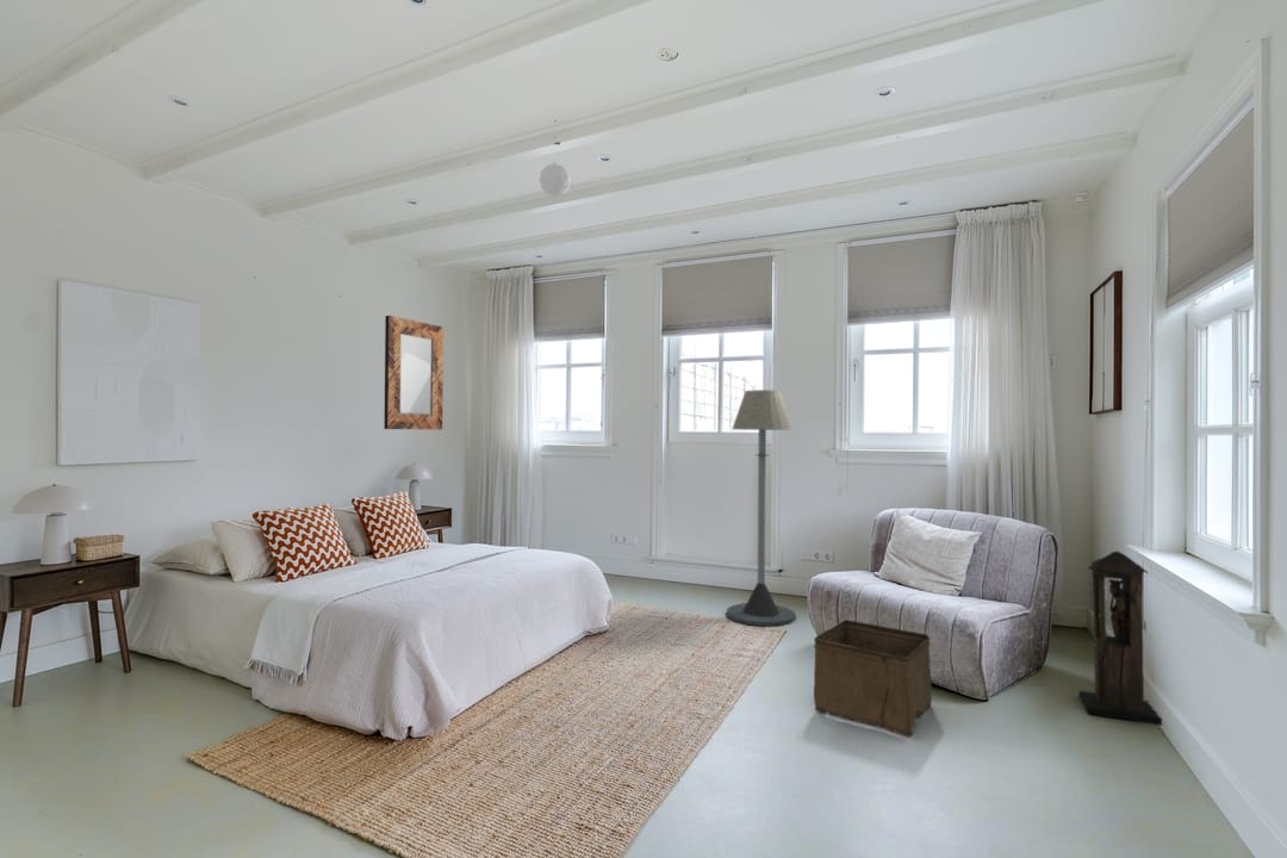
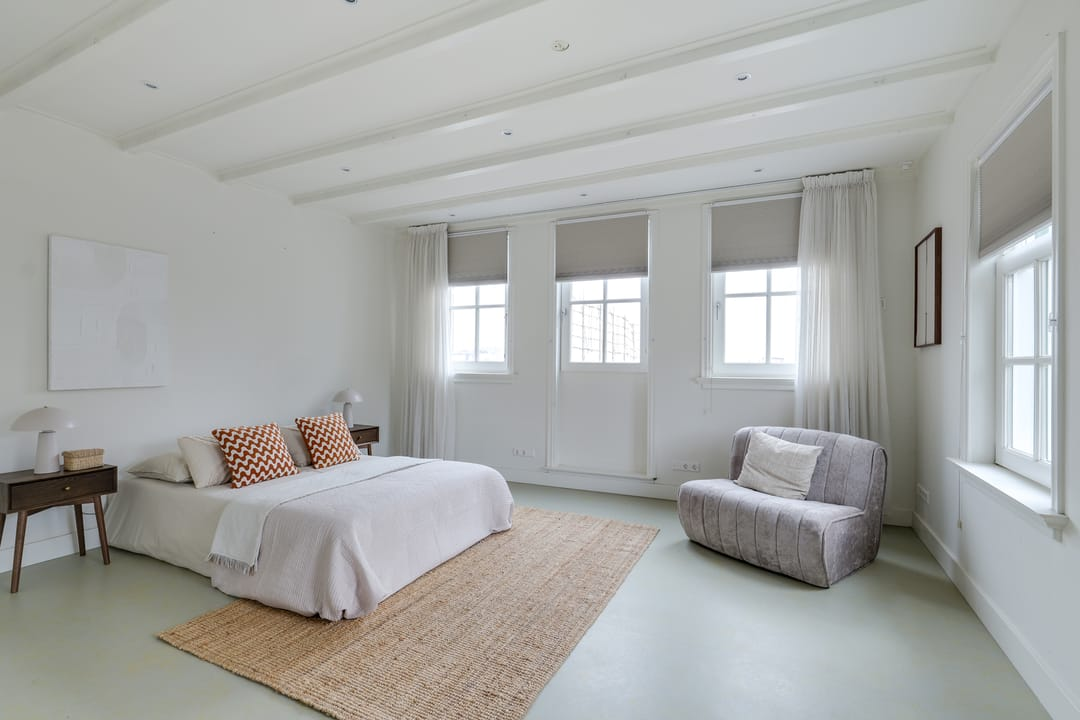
- home mirror (415, 375)
- pendant lamp (555, 163)
- lantern (1118, 630)
- storage bin (873, 672)
- floor lamp (761, 503)
